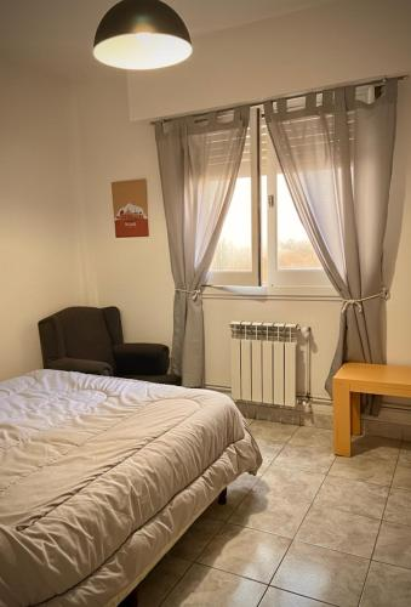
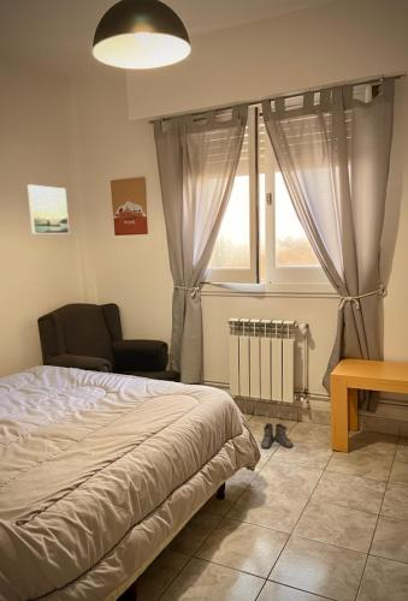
+ boots (274, 435)
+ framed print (48, 210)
